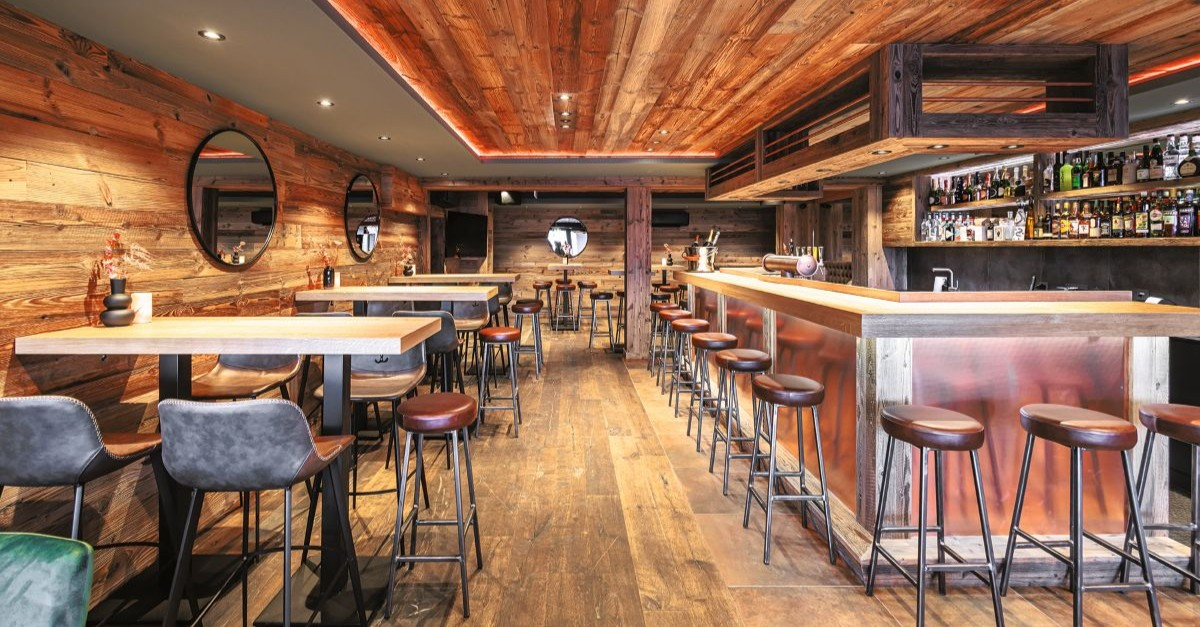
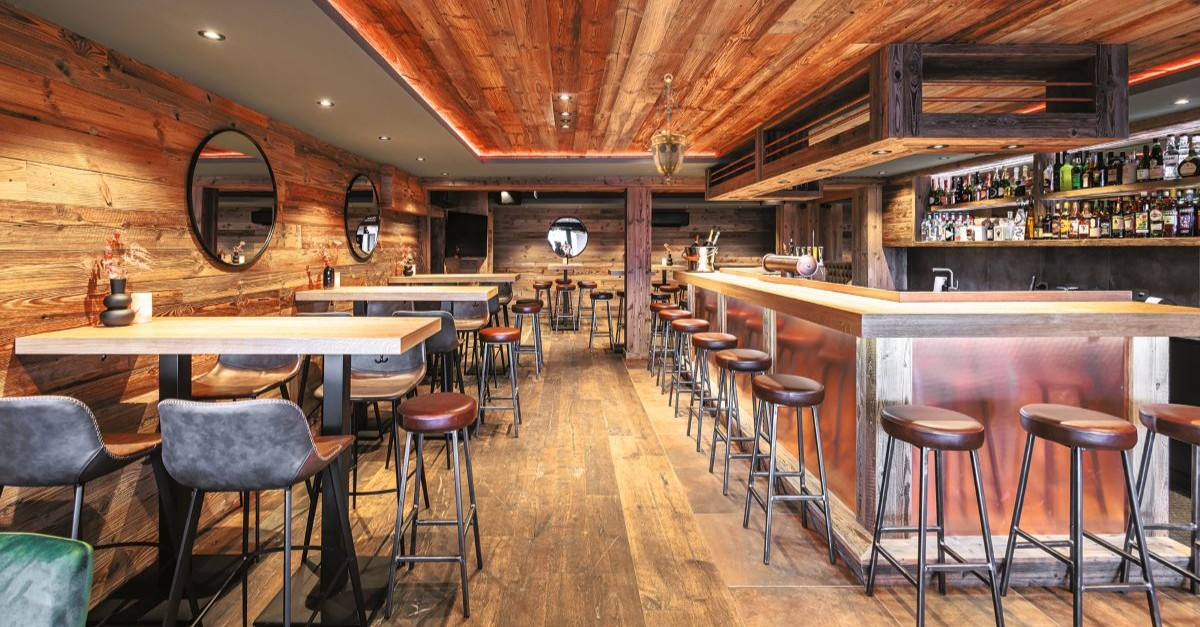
+ hanging lantern (668, 129)
